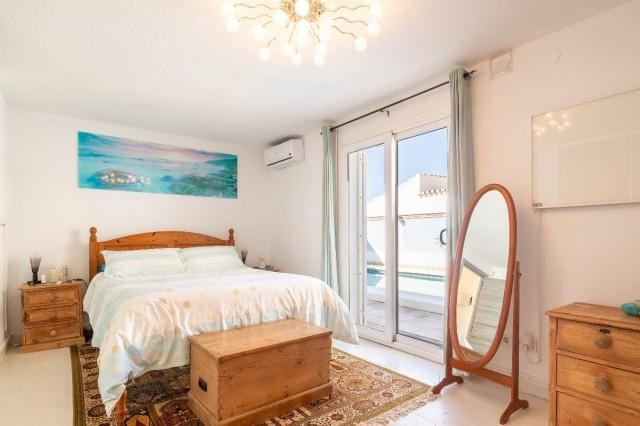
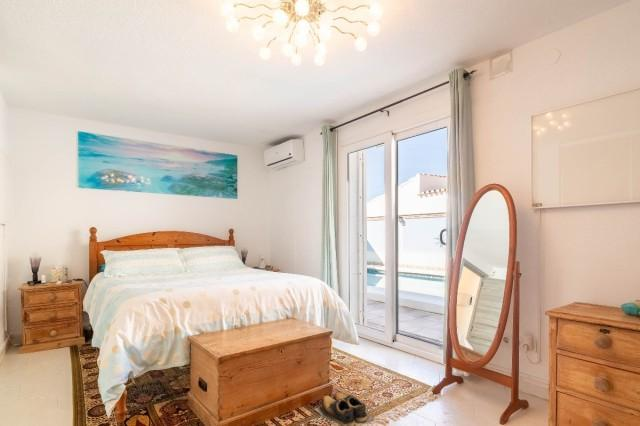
+ shoes (343, 405)
